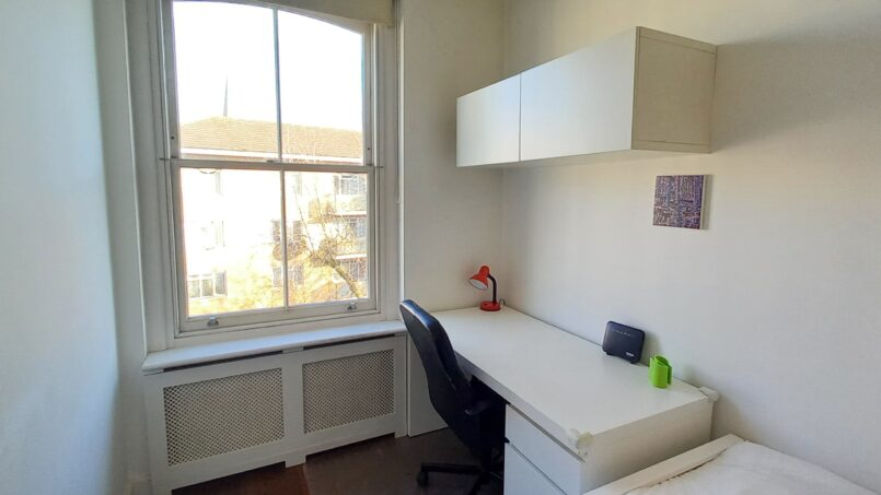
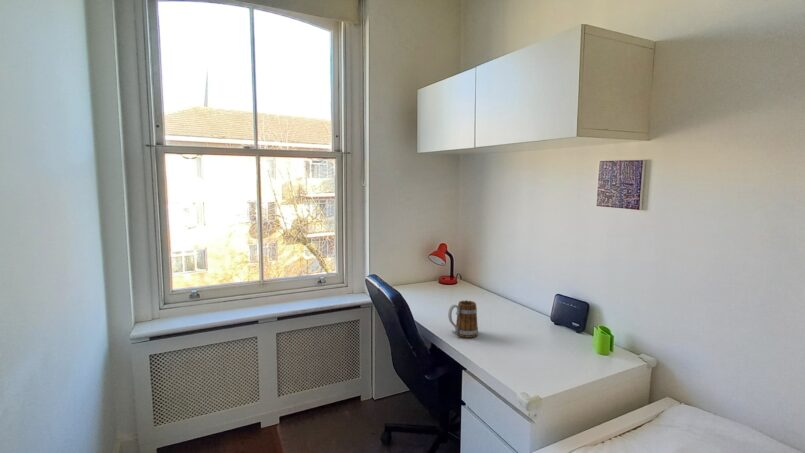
+ mug (462, 319)
